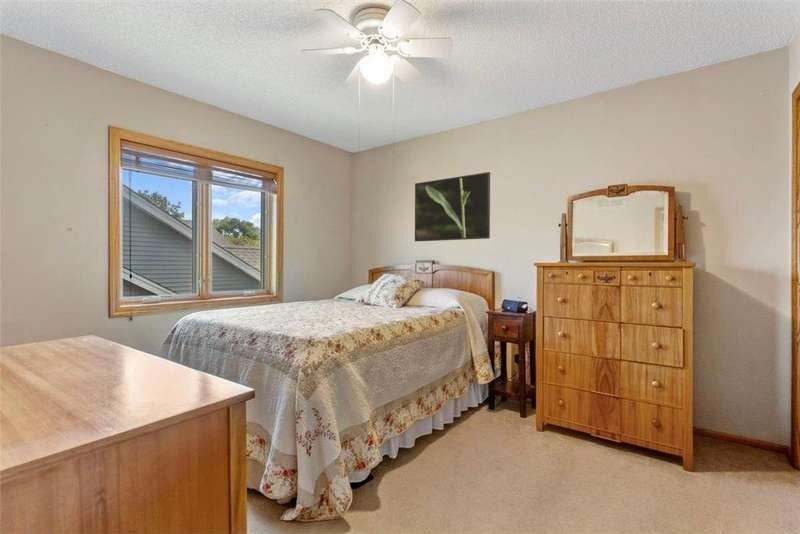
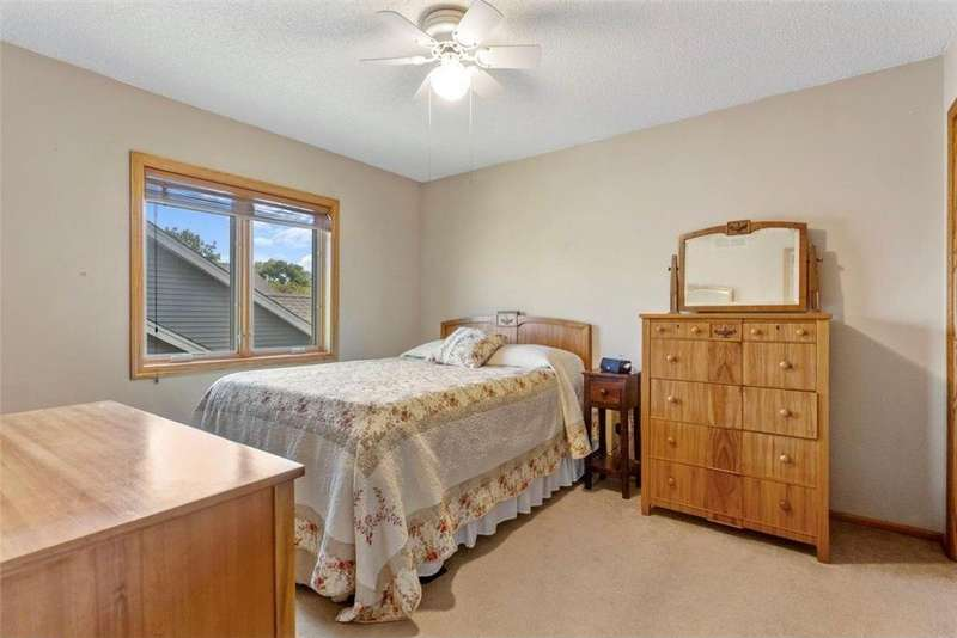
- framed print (449, 209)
